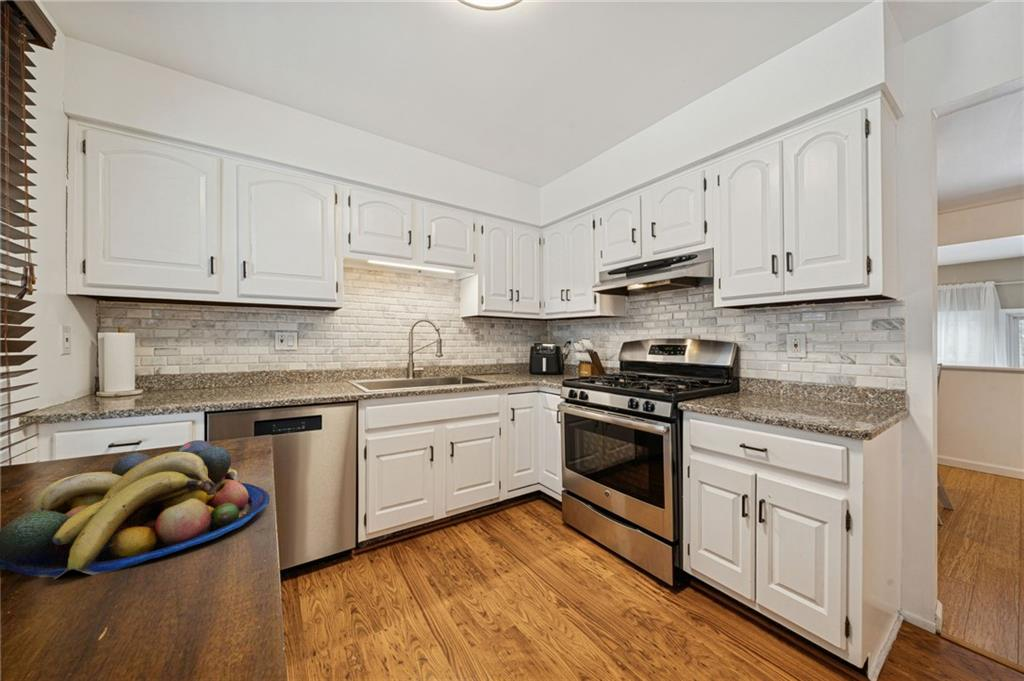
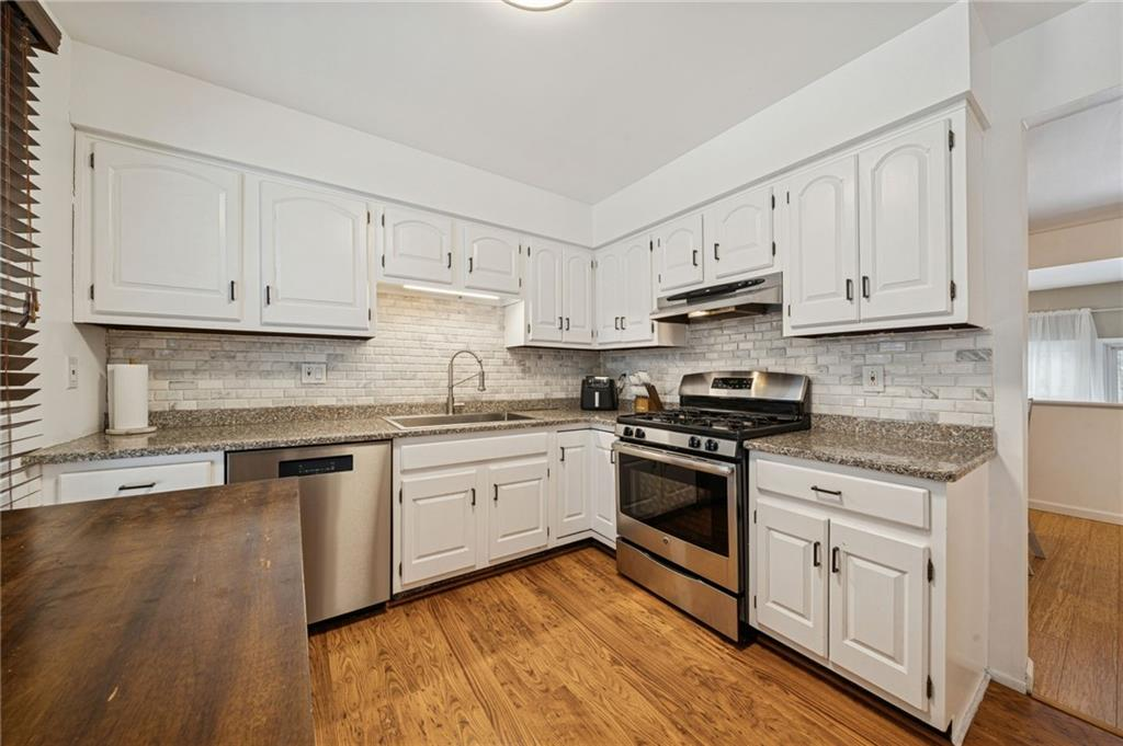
- fruit bowl (157, 486)
